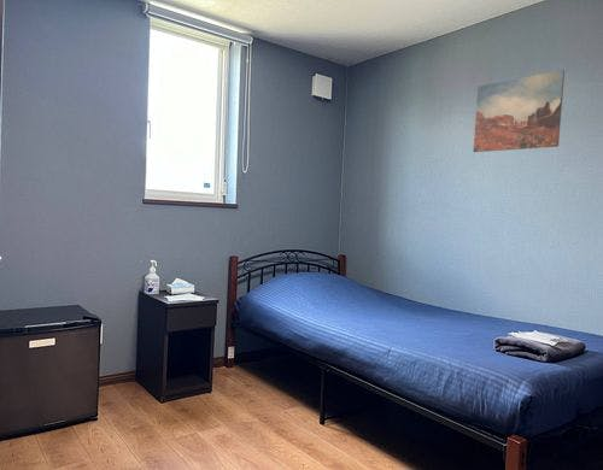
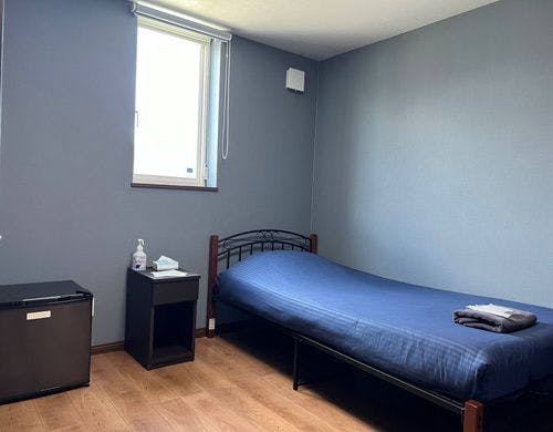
- wall art (515, 113)
